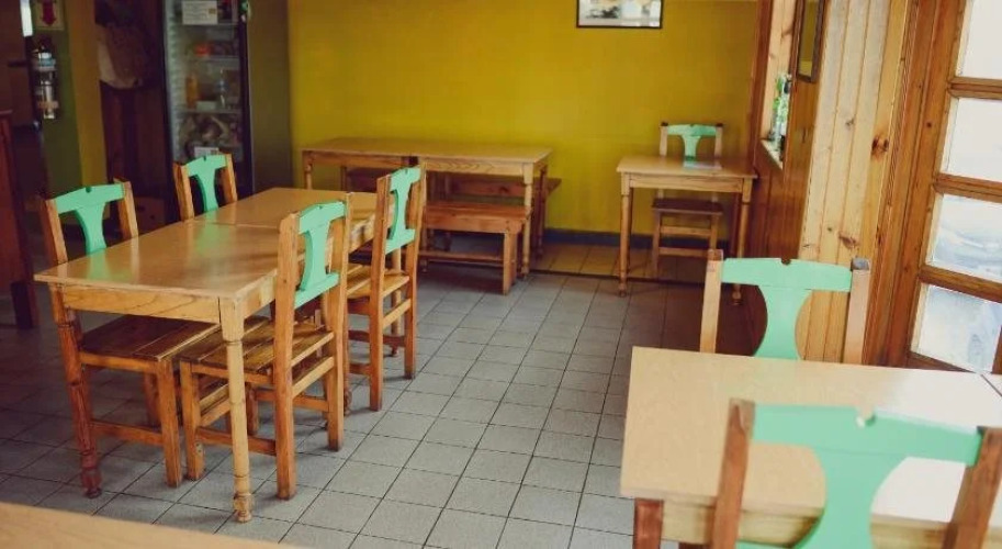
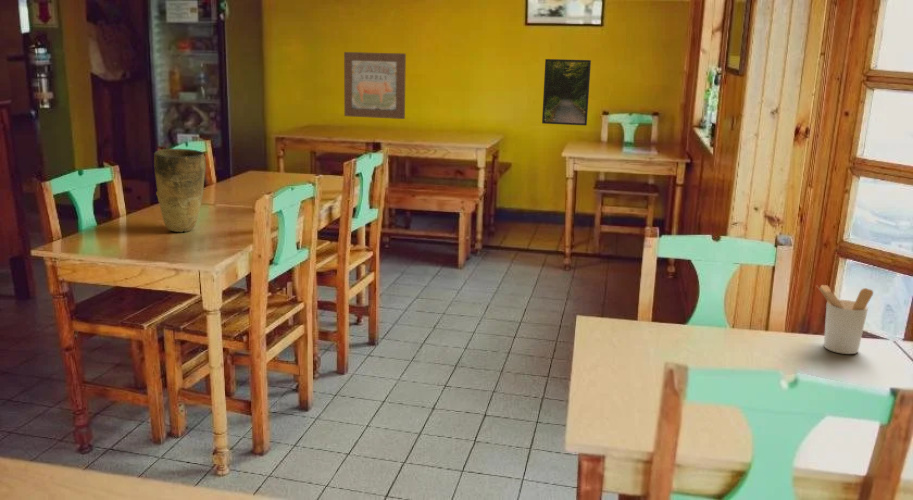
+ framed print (566, 92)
+ wall art (374, 85)
+ vase (181, 191)
+ utensil holder (838, 316)
